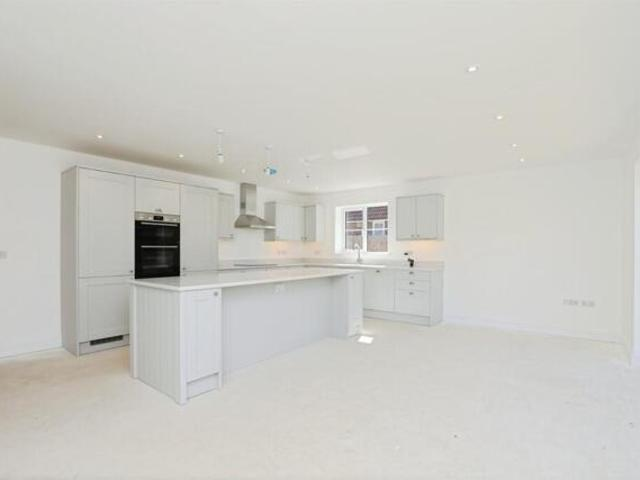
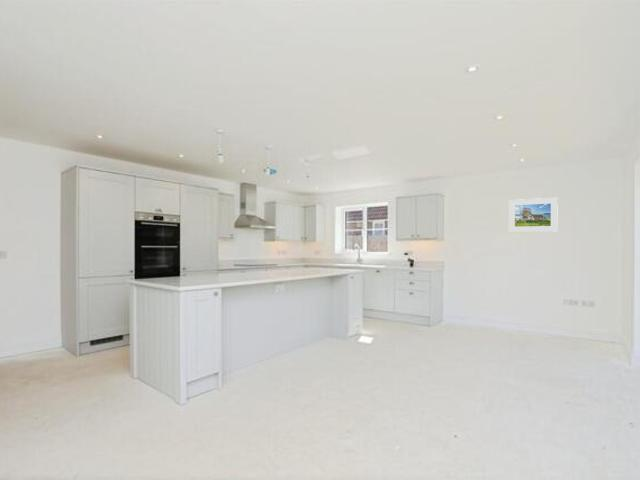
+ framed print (532, 215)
